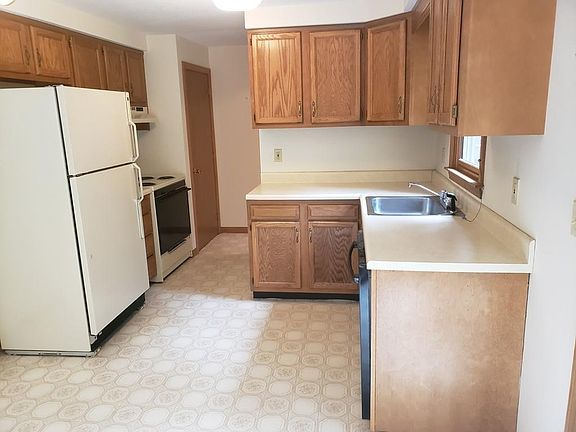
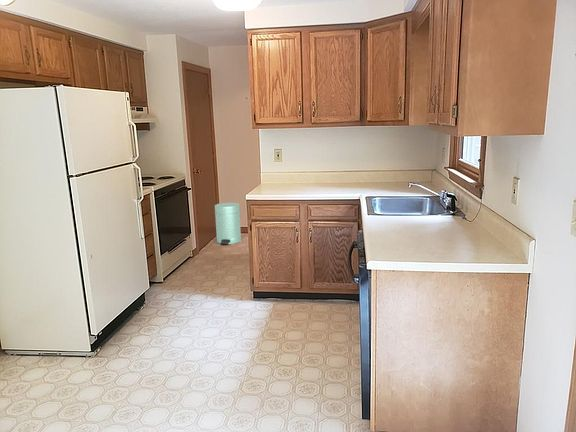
+ trash can (227, 223)
